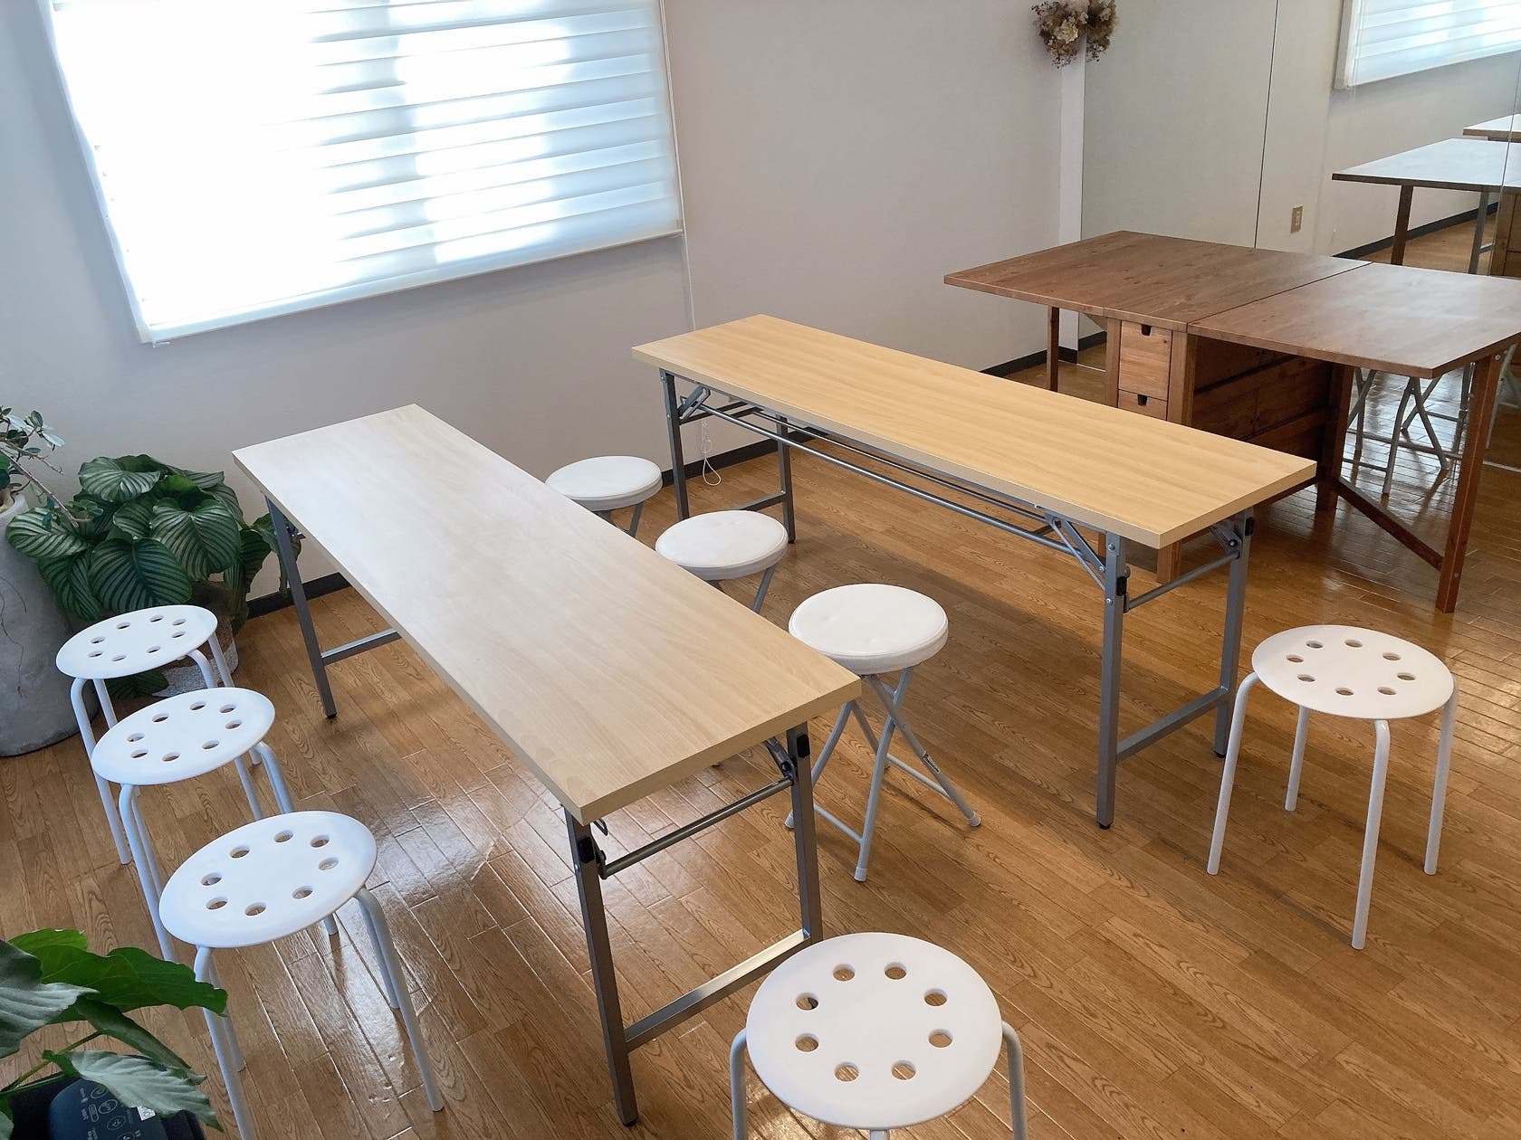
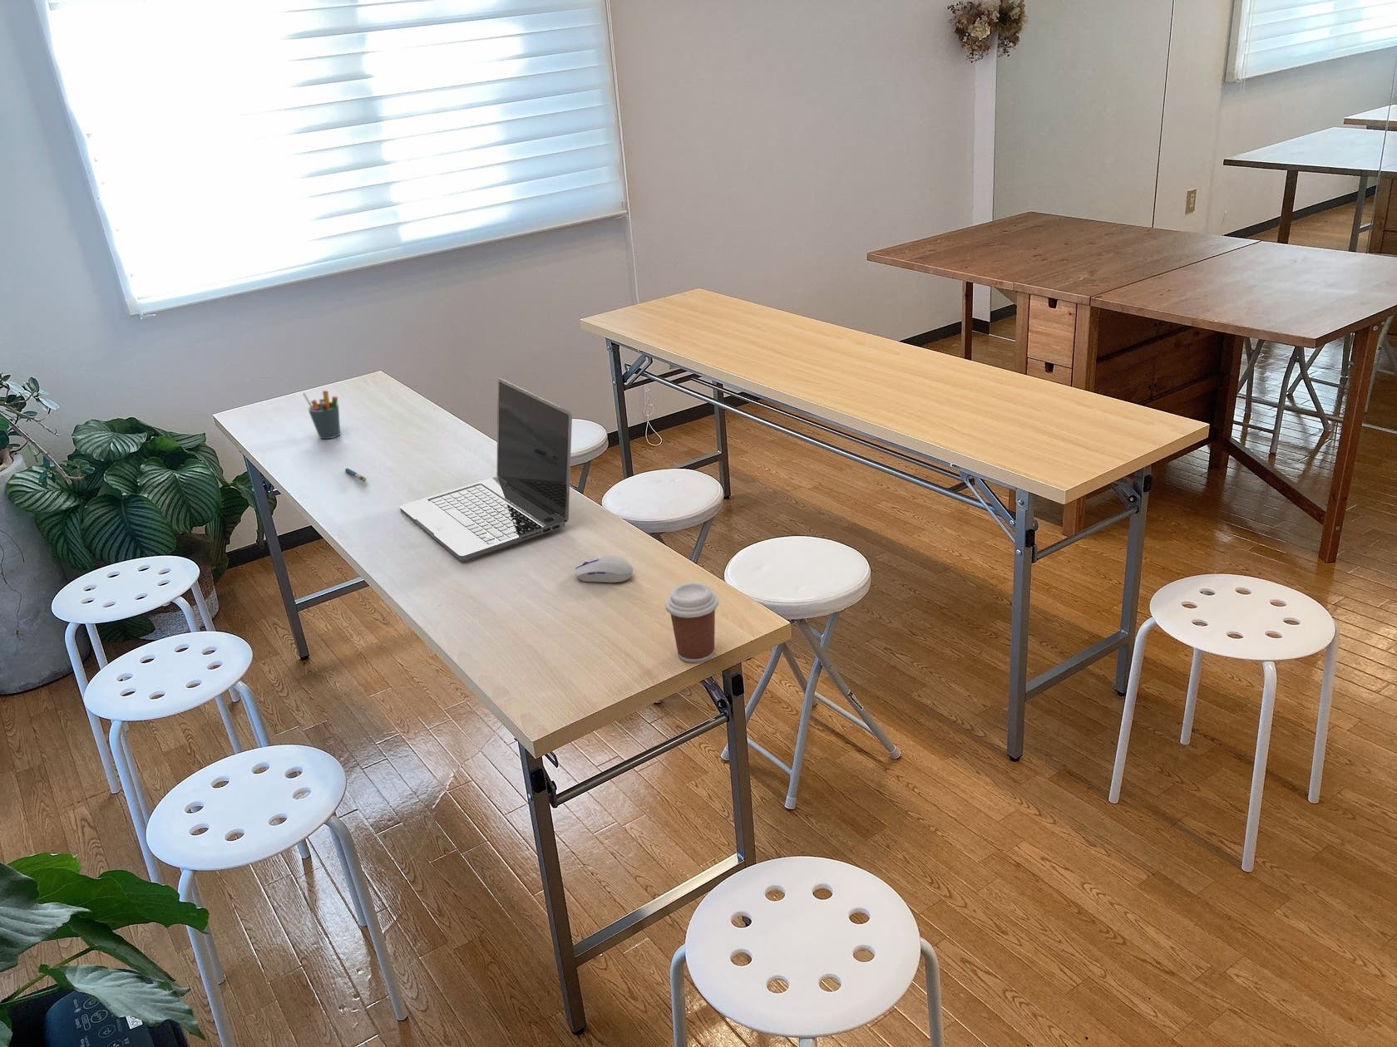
+ pen (356, 474)
+ pen holder (324, 414)
+ laptop (497, 464)
+ computer mouse (603, 566)
+ coffee cup (693, 622)
